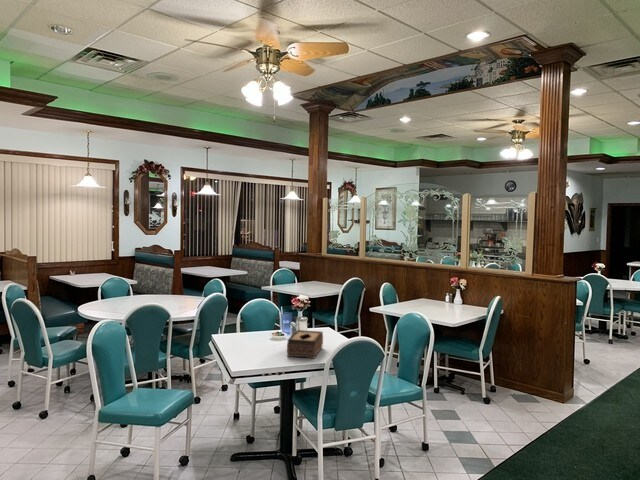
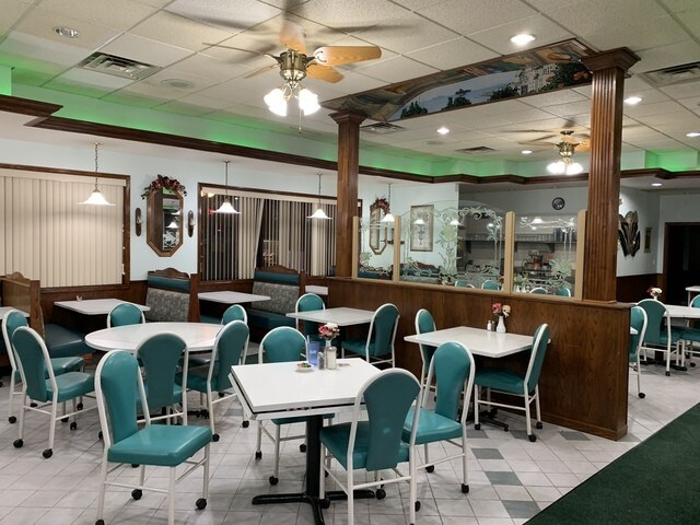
- tissue box (305, 343)
